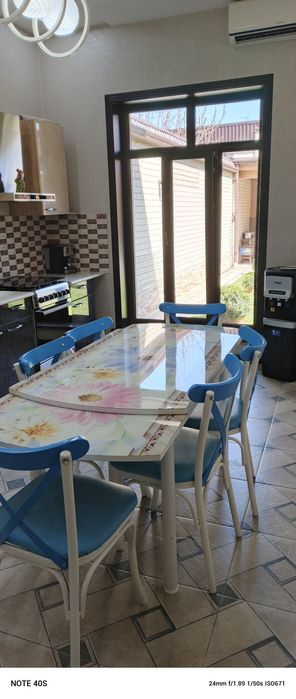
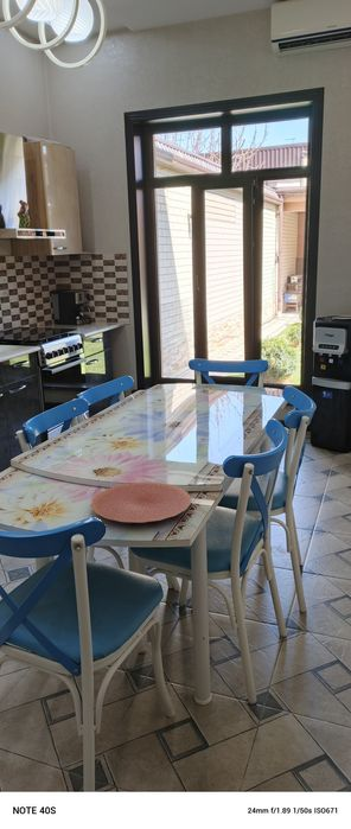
+ plate (141, 504)
